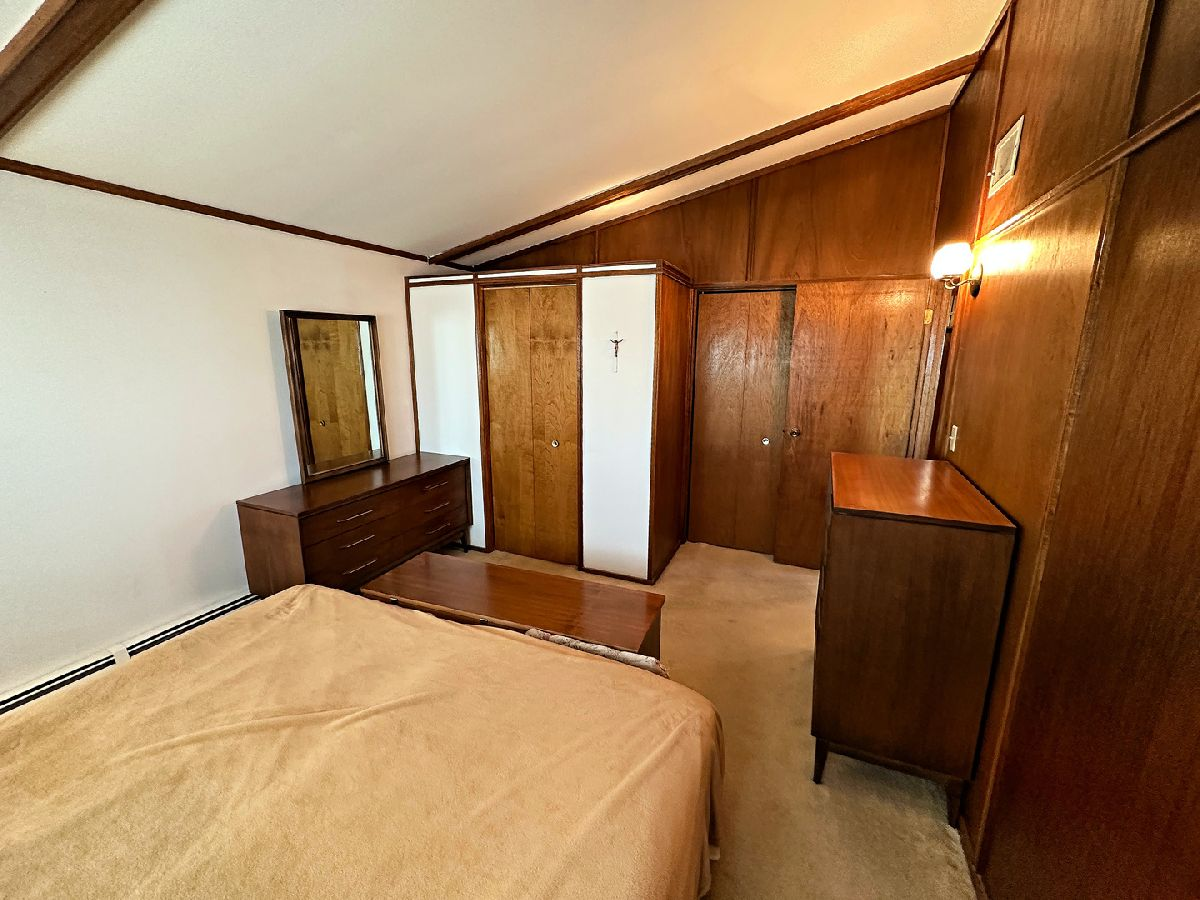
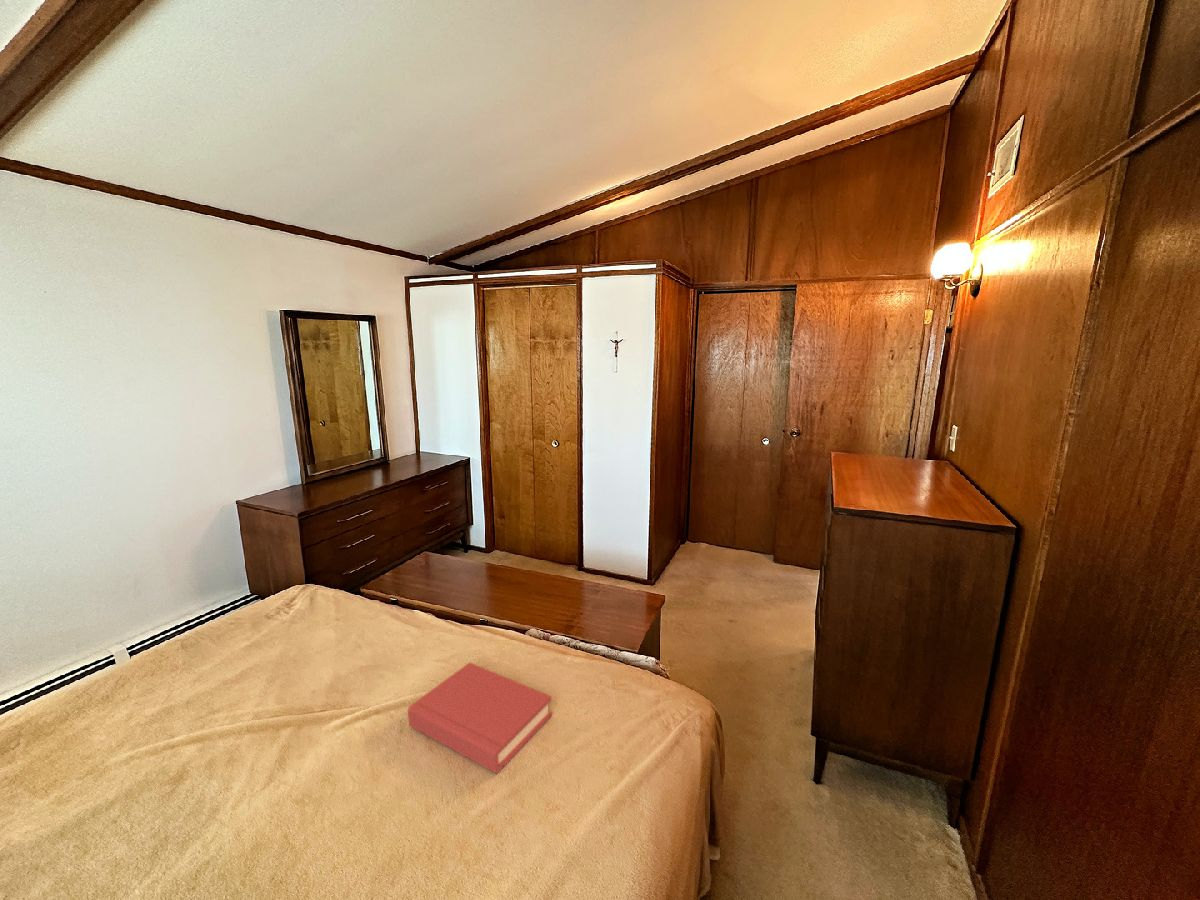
+ hardback book (481, 711)
